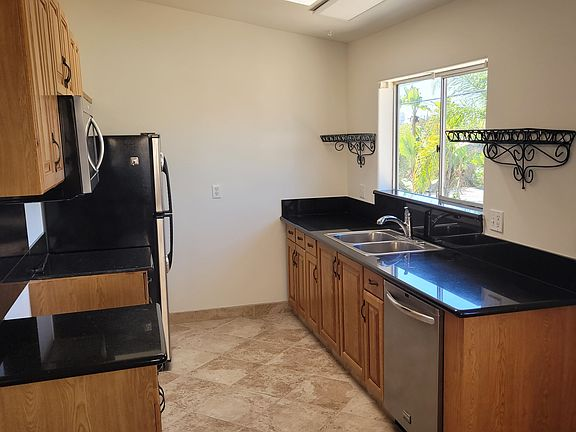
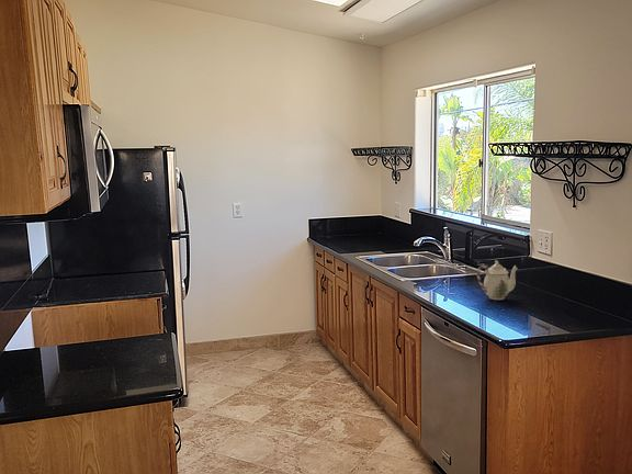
+ teapot (497, 279)
